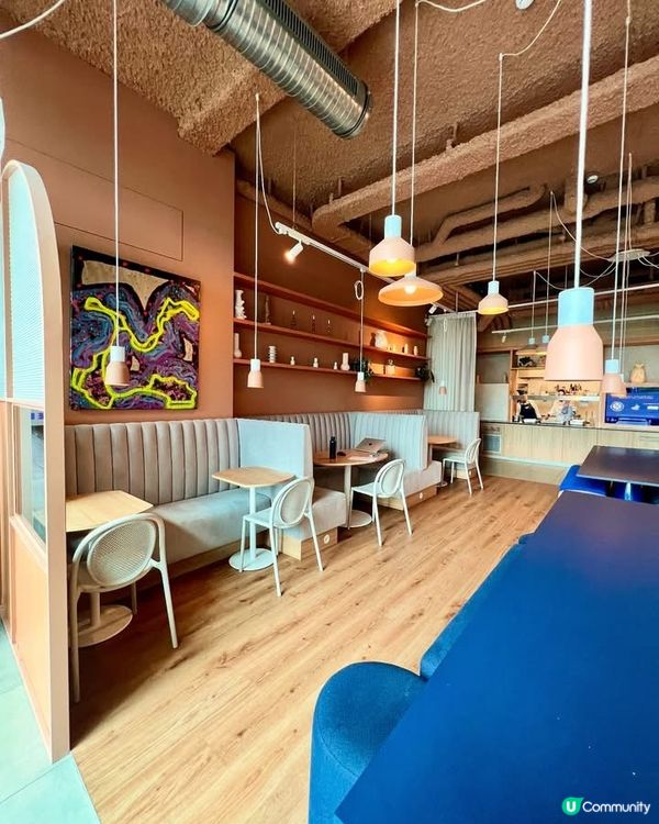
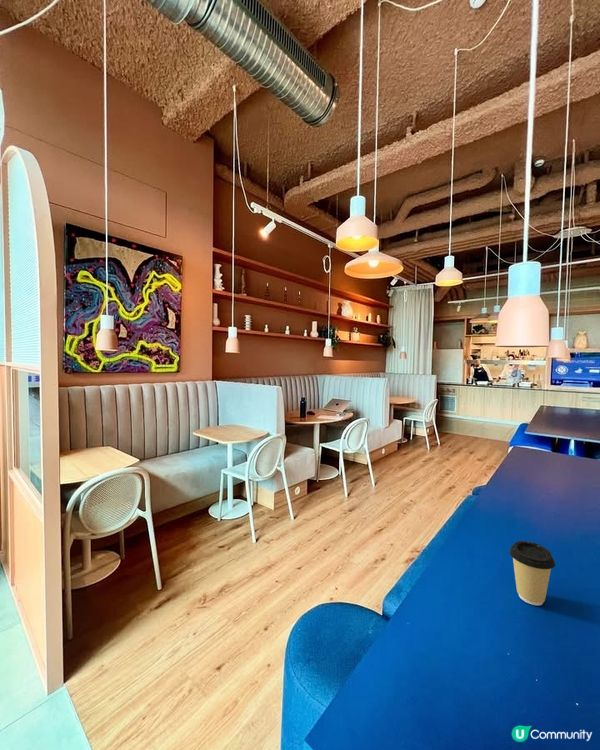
+ coffee cup (531, 573)
